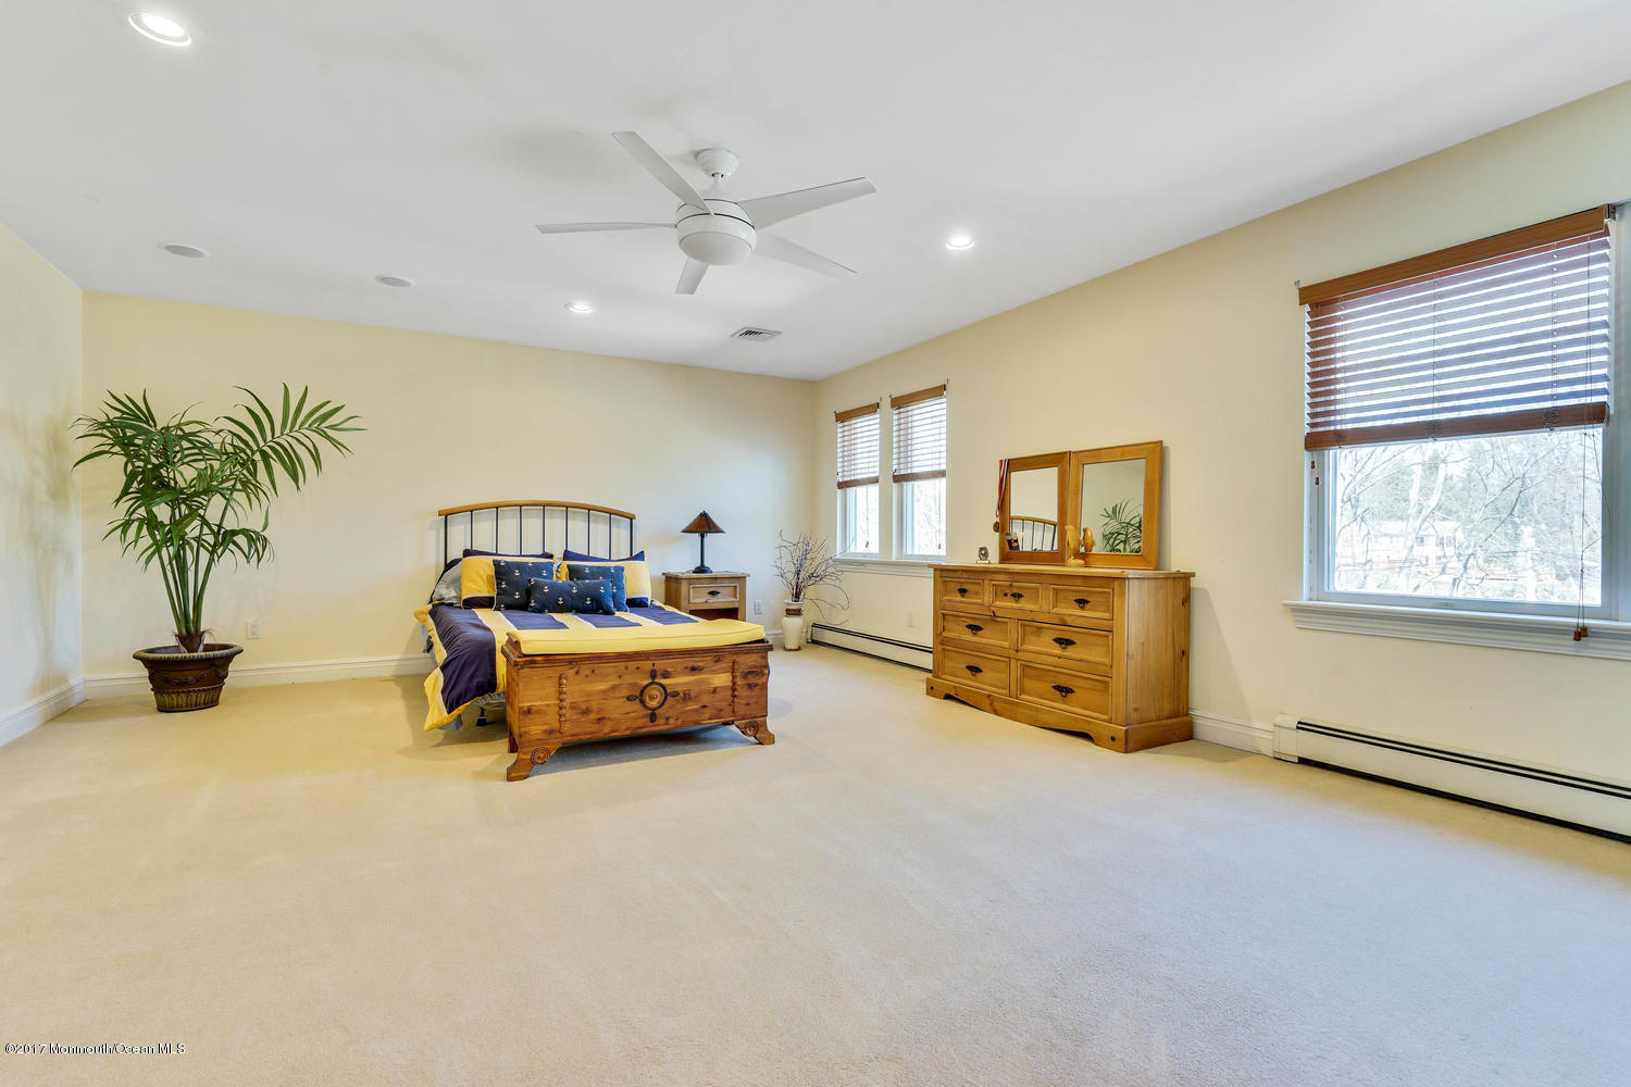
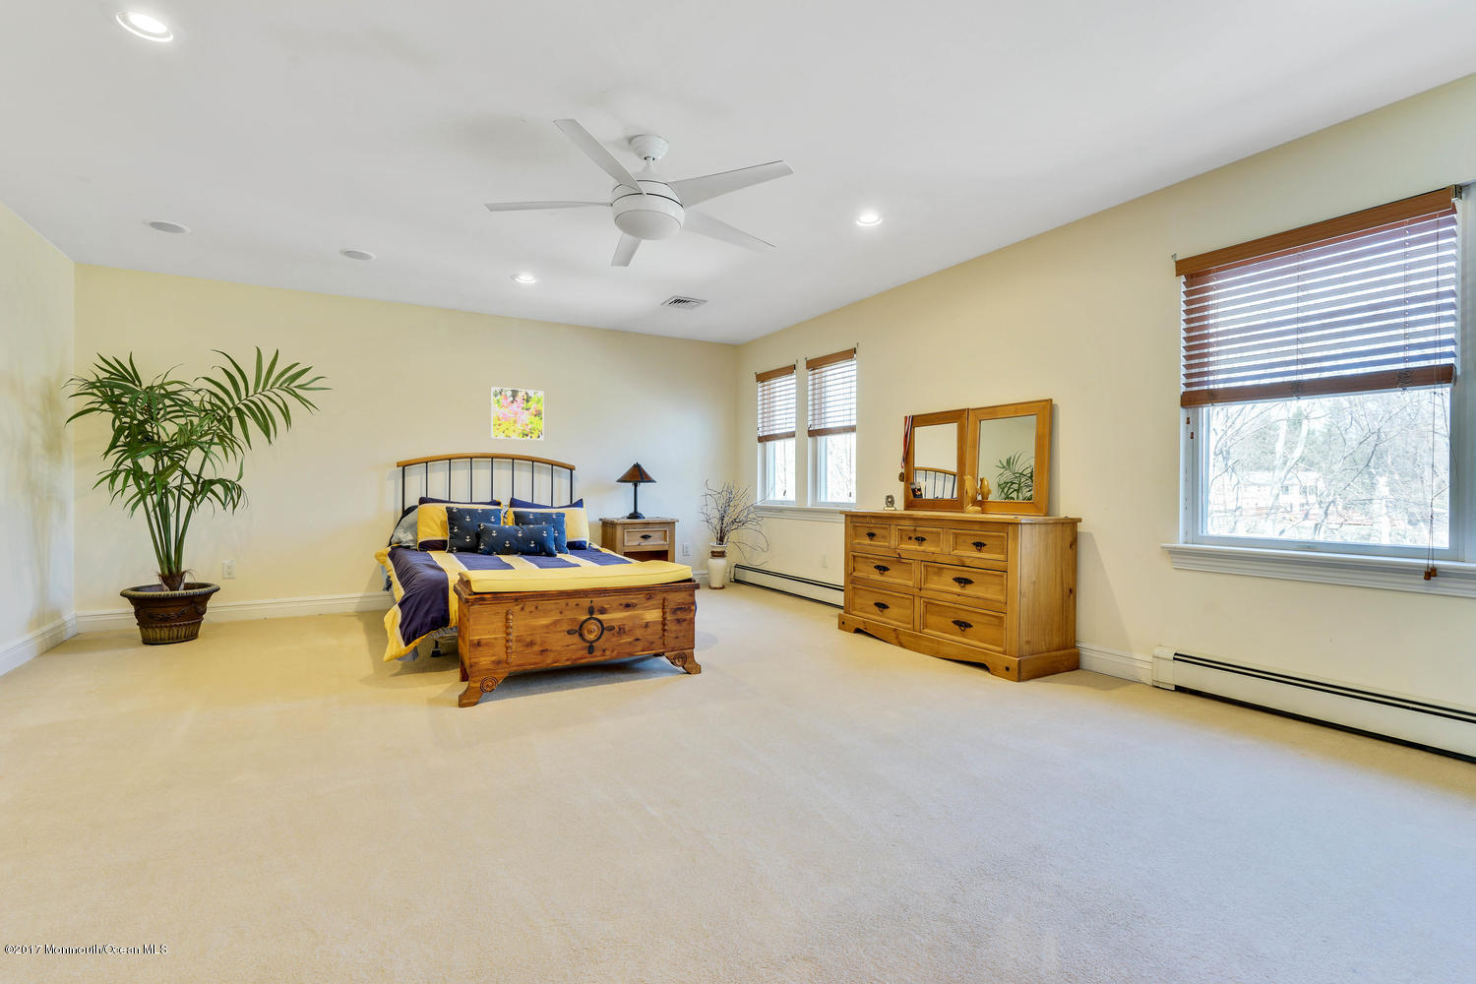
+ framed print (517, 413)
